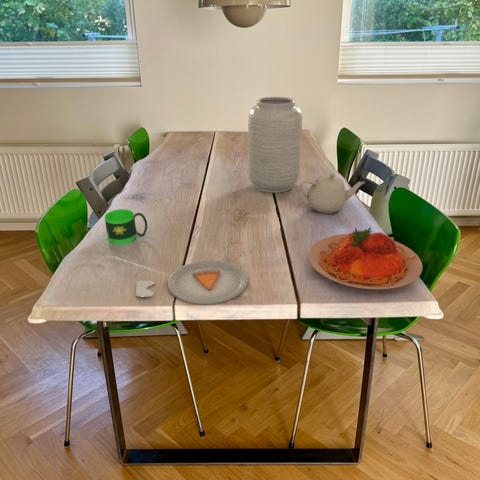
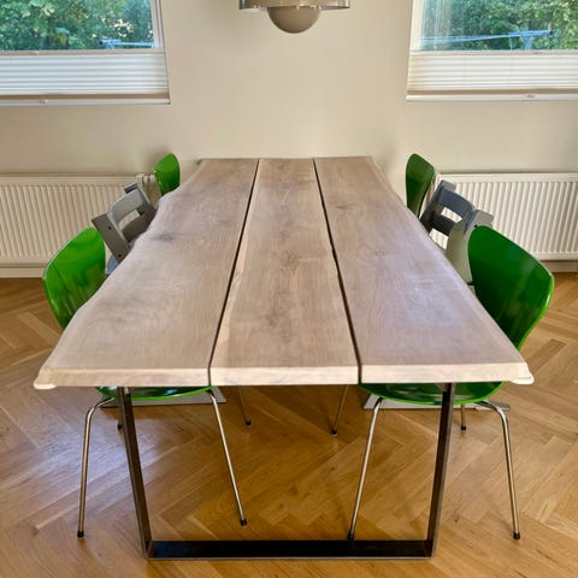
- dinner plate (192, 282)
- plate (364, 252)
- vase (274, 145)
- mug (126, 225)
- teapot (331, 190)
